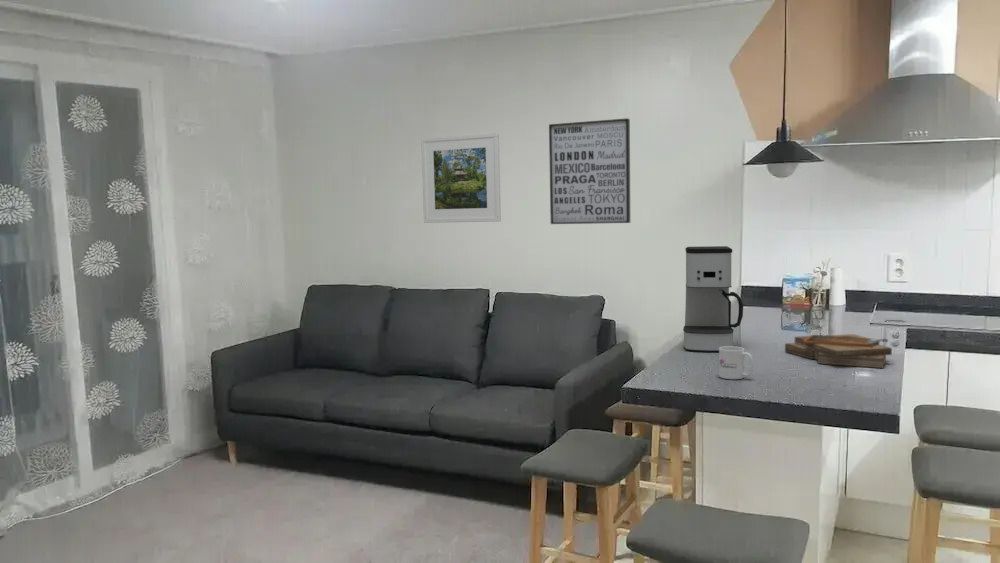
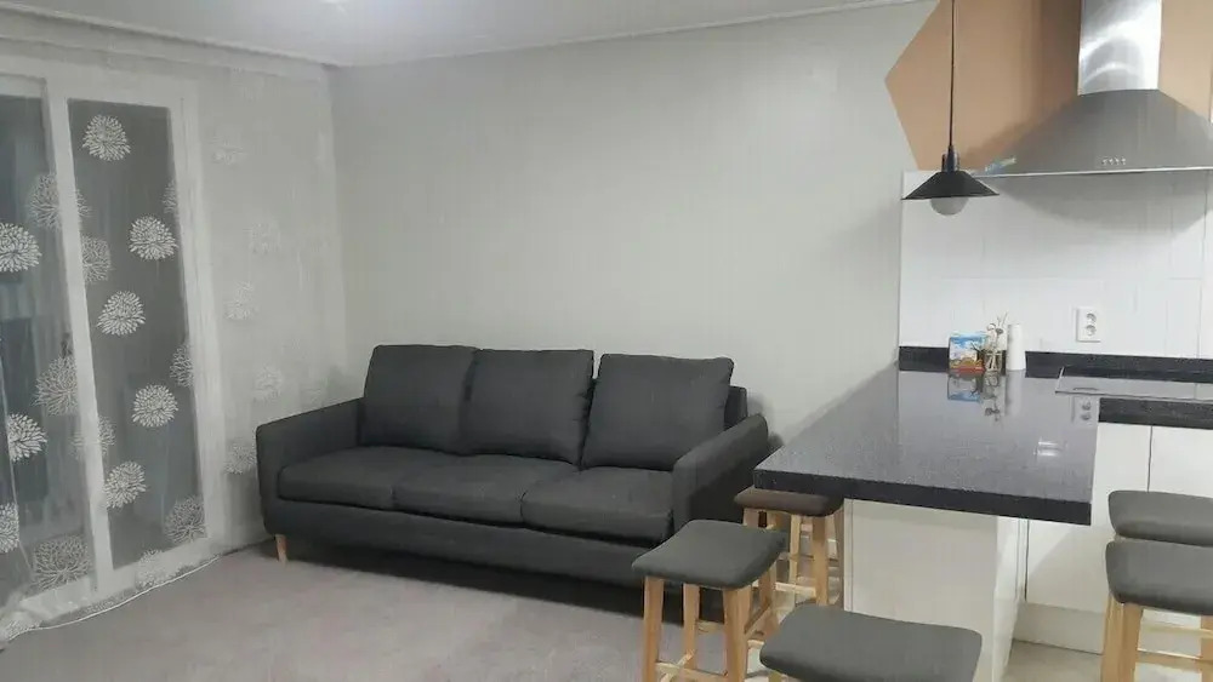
- coffee maker (712, 297)
- clipboard (836, 346)
- mug (736, 363)
- wall art (589, 172)
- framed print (460, 179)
